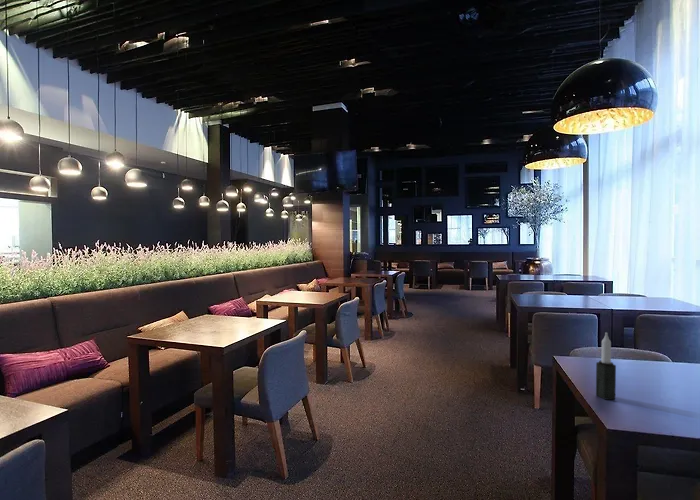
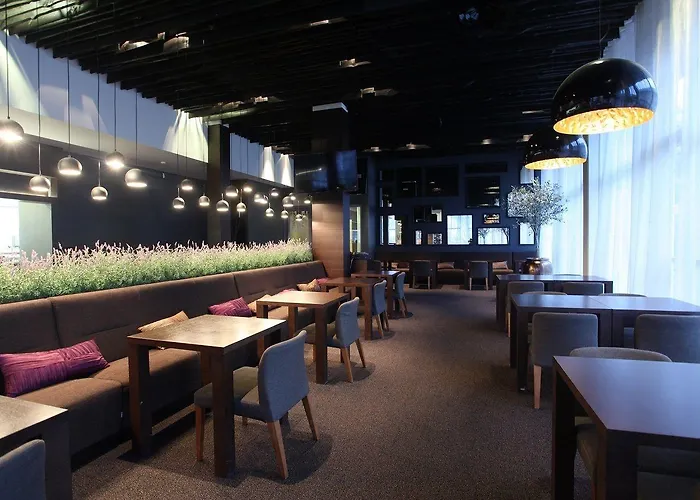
- candle (605, 364)
